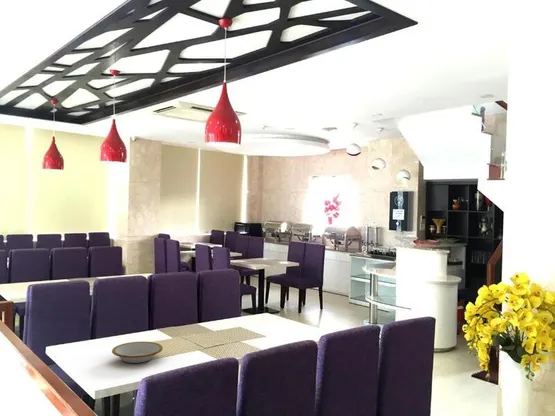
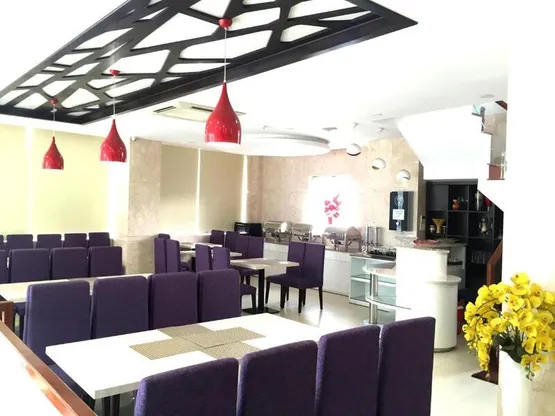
- bowl (137, 353)
